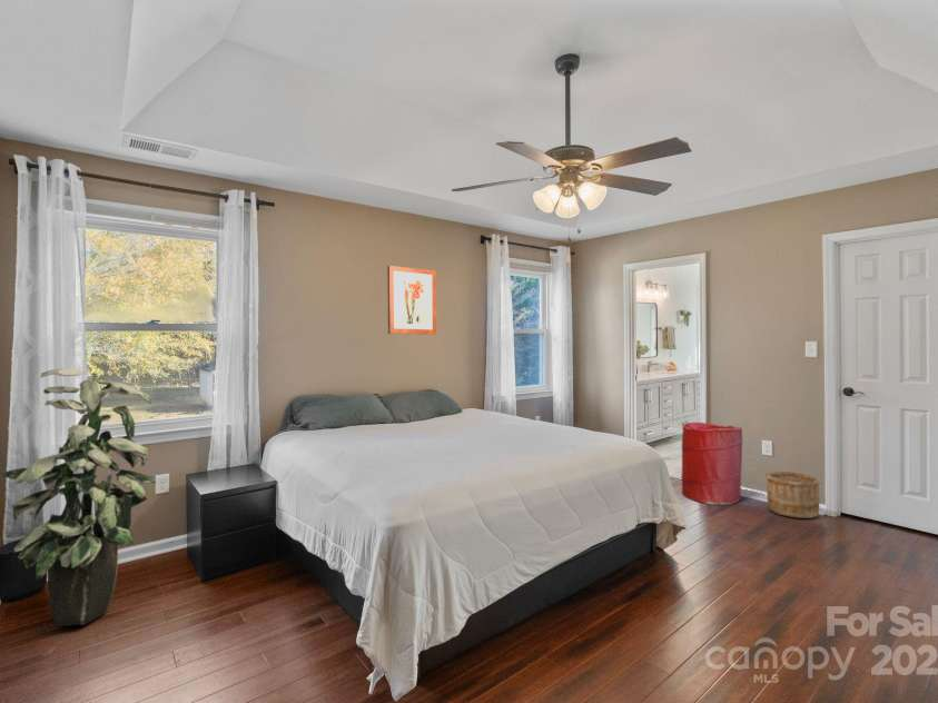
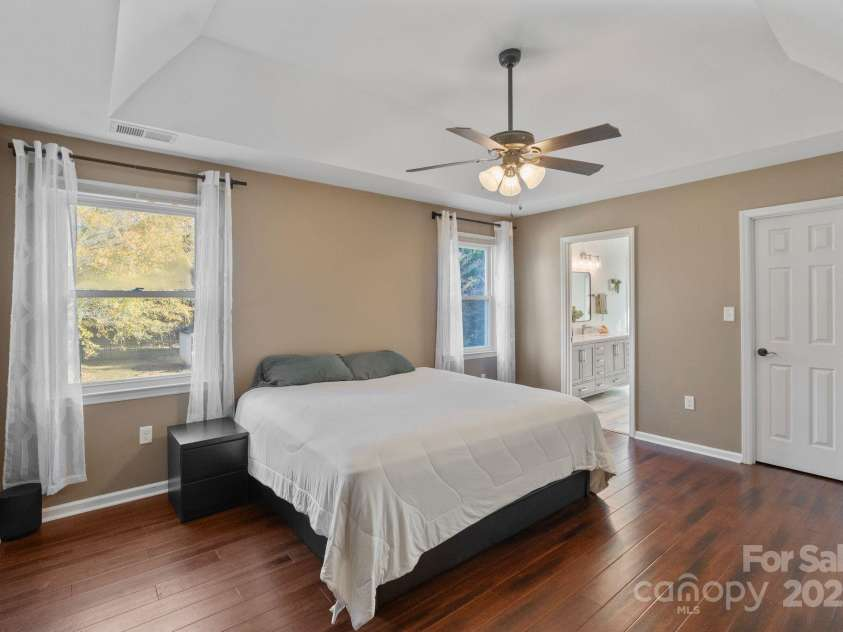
- laundry hamper (711, 459)
- wall art (413, 300)
- wooden bucket (792, 494)
- indoor plant (80, 491)
